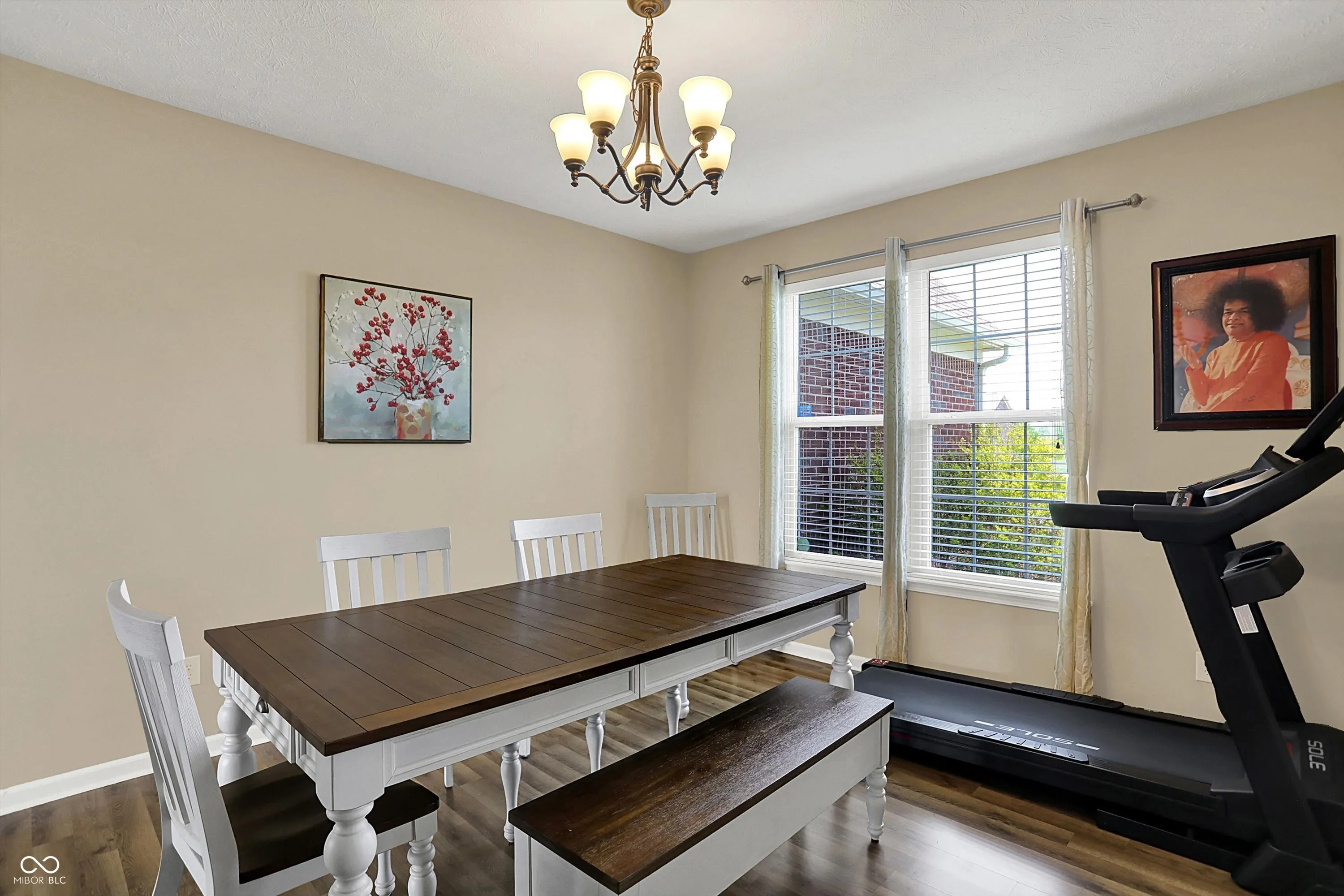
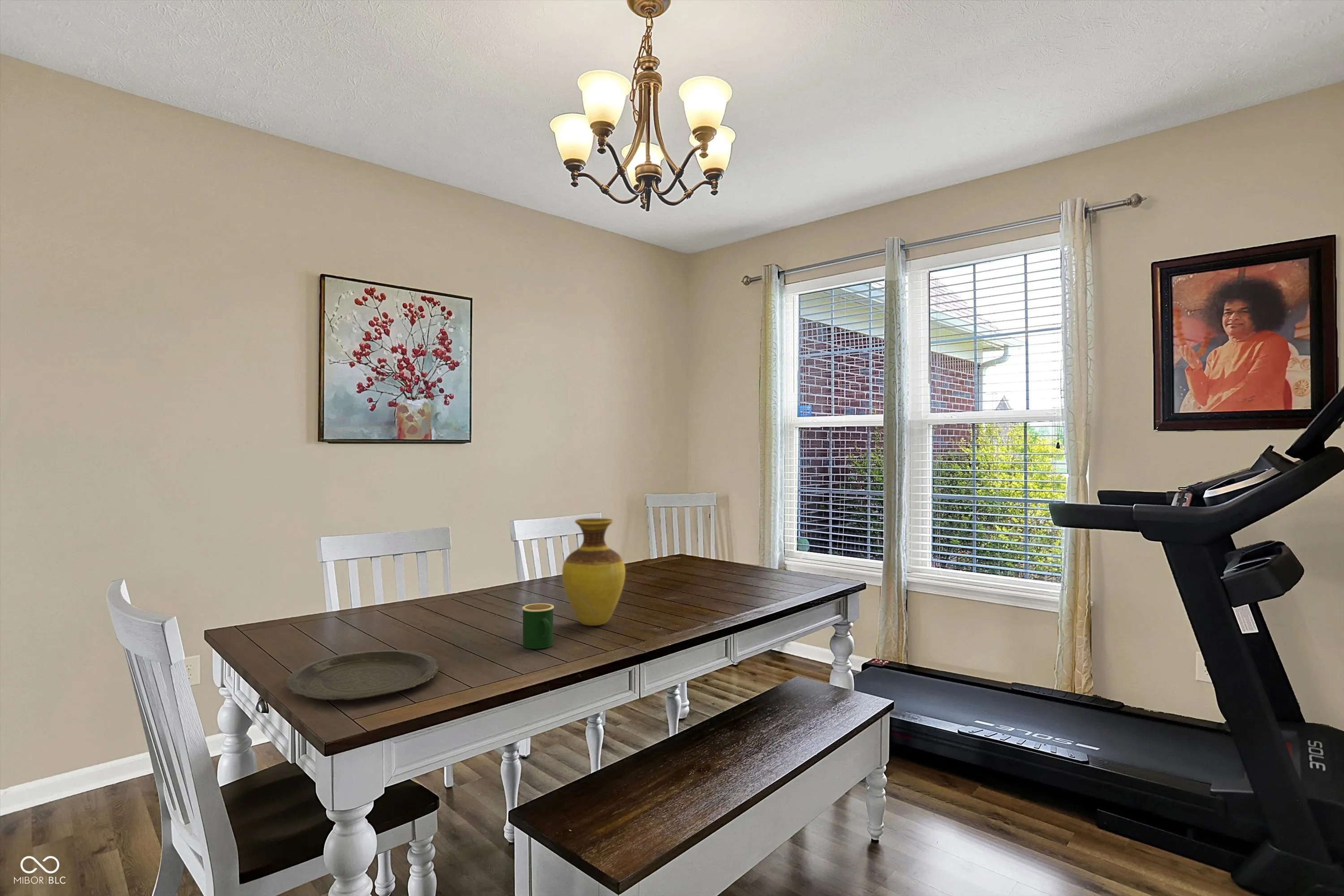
+ mug (540, 627)
+ vase (594, 572)
+ plate (366, 675)
